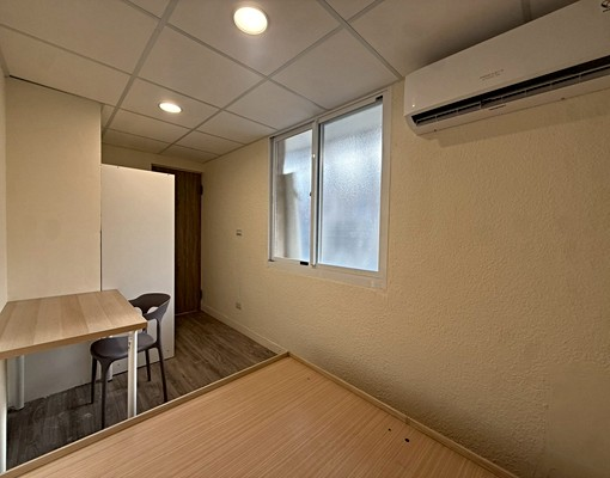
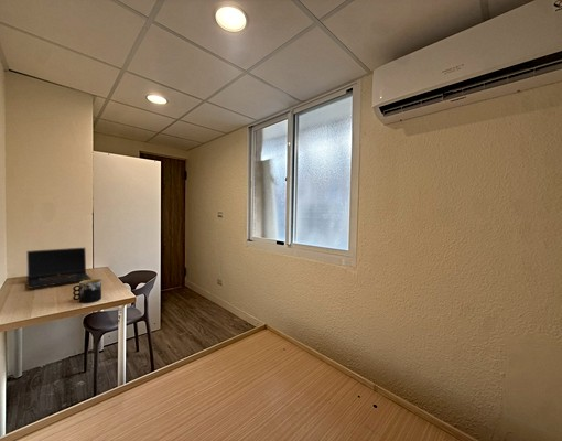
+ mug (87, 290)
+ laptop computer (60, 266)
